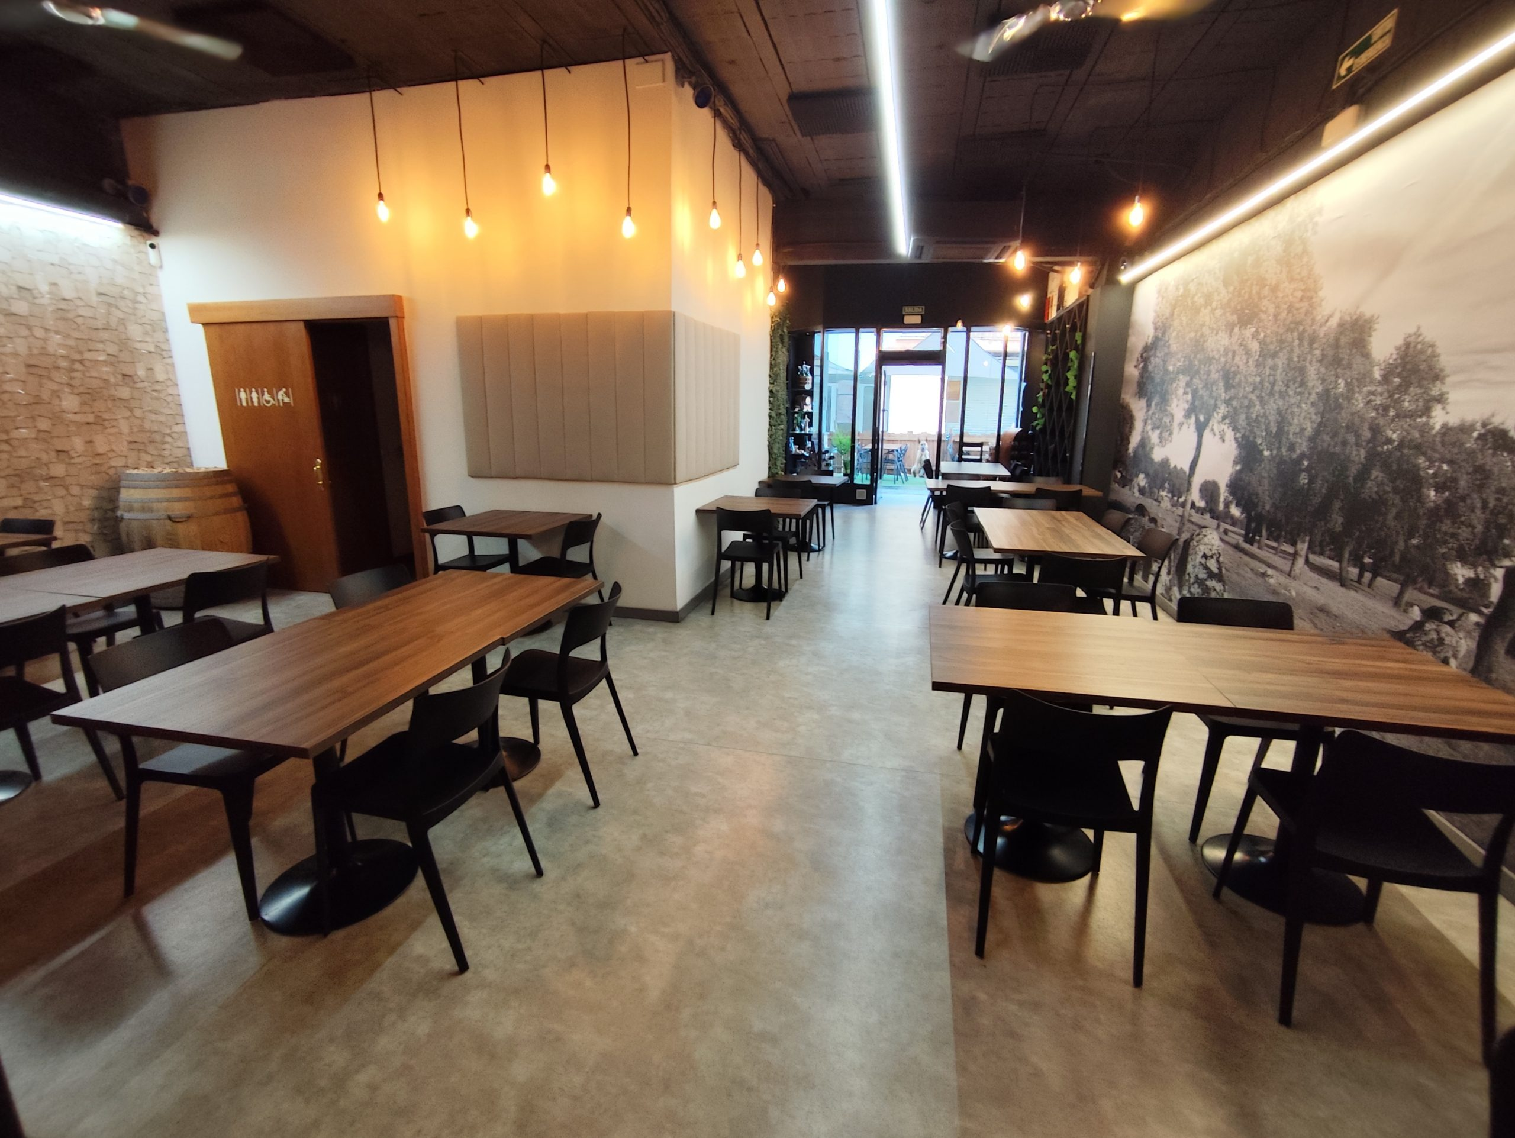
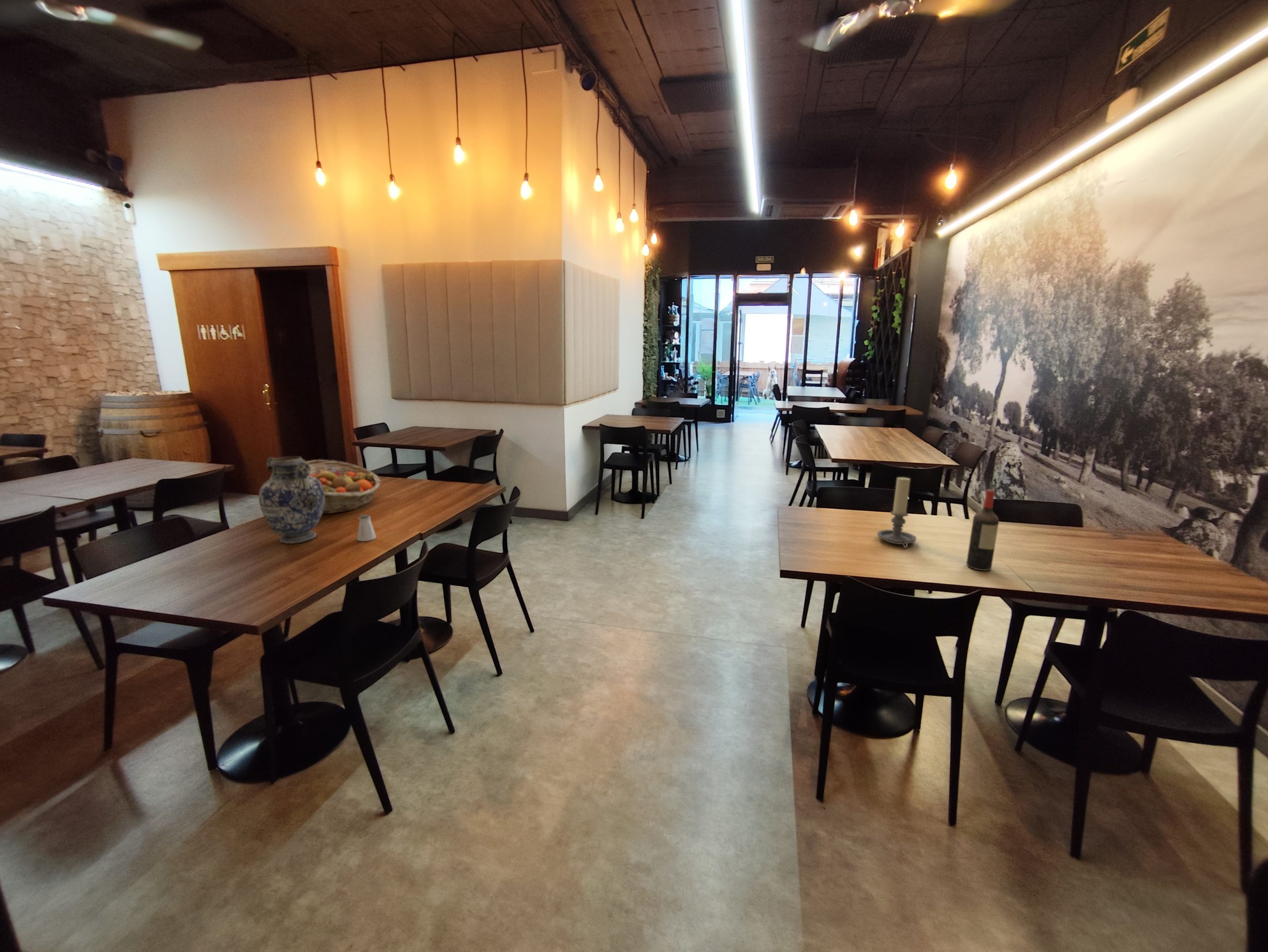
+ saltshaker (366, 527)
+ candle holder (901, 510)
+ vase (293, 499)
+ fruit basket (333, 485)
+ wine bottle (984, 529)
